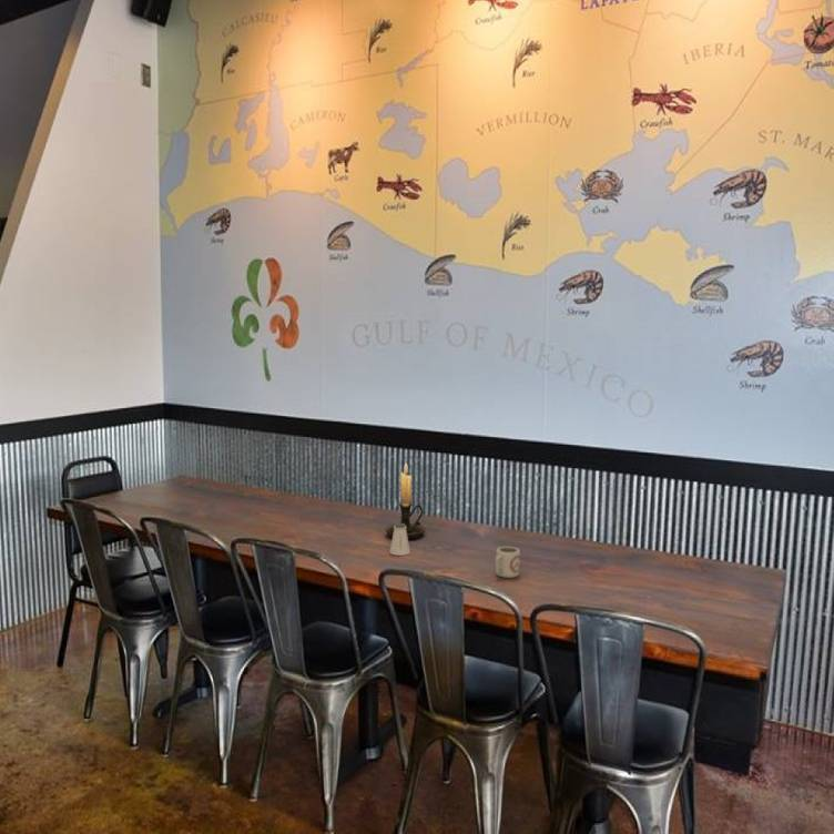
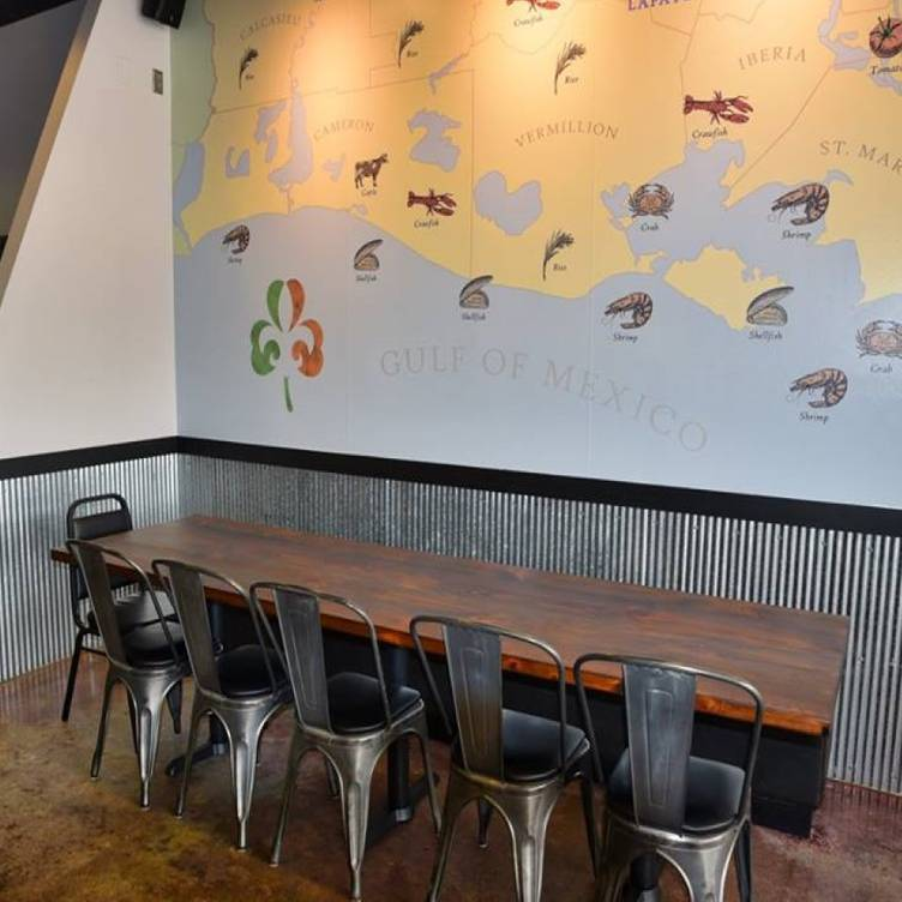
- candle holder (408, 497)
- saltshaker (399, 538)
- cup (505, 562)
